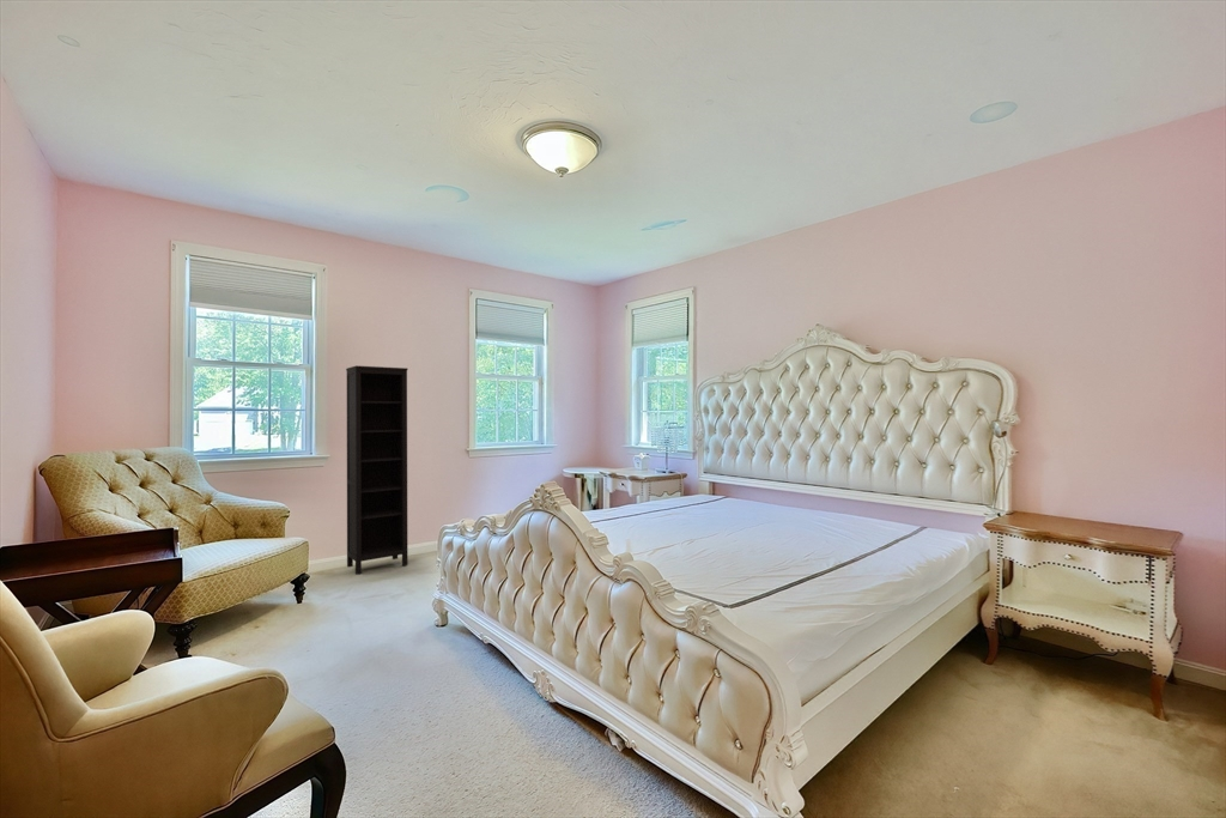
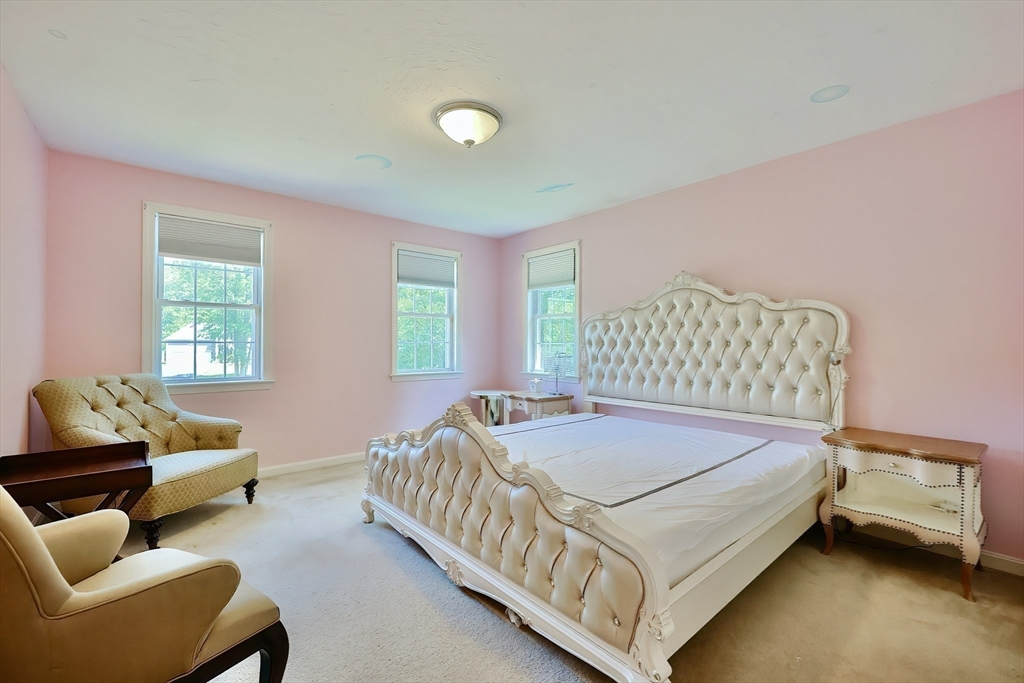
- bookcase (377, 466)
